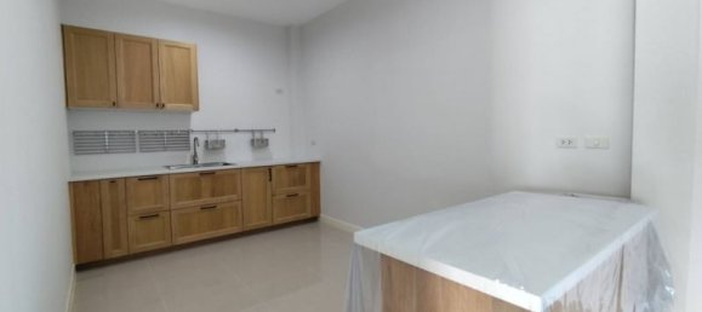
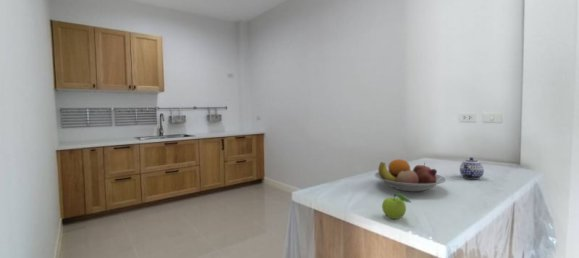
+ fruit (397, 206)
+ teapot (471, 167)
+ fruit bowl (408, 173)
